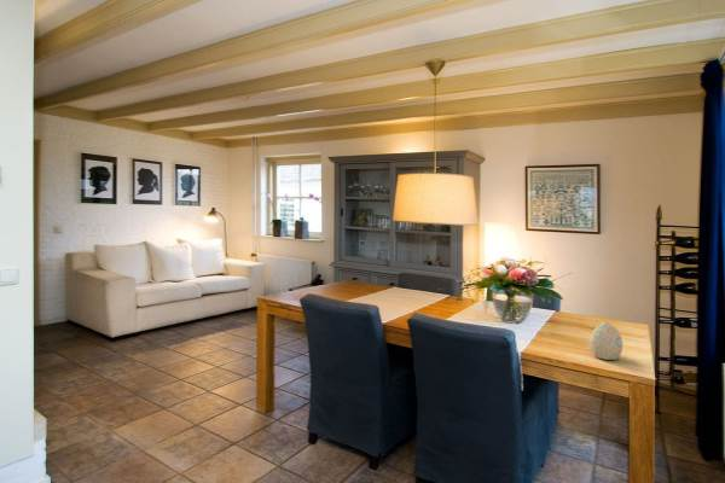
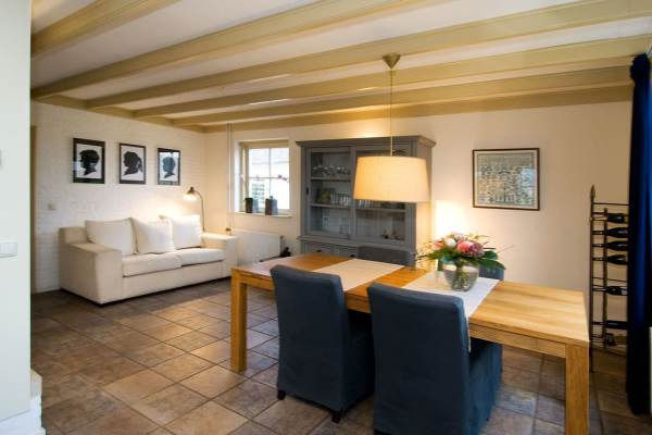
- decorative egg (605, 339)
